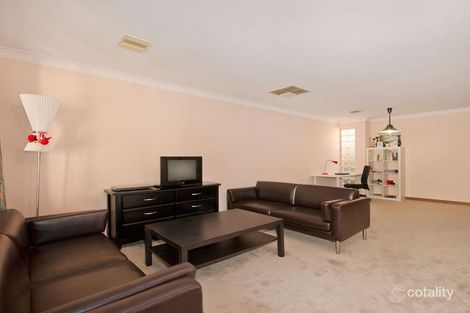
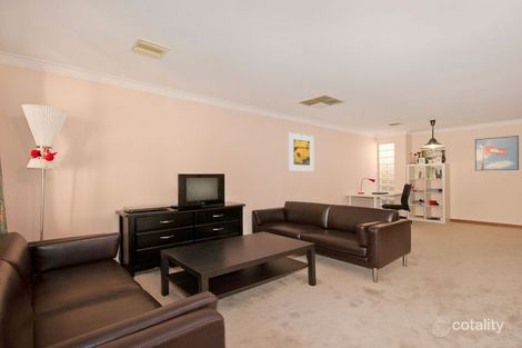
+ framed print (301, 152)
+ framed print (495, 153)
